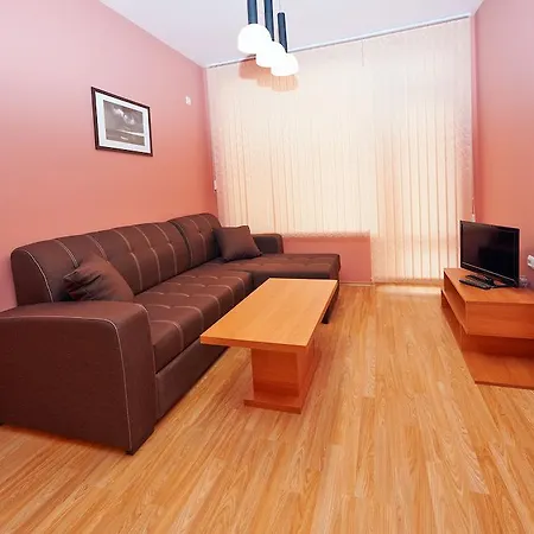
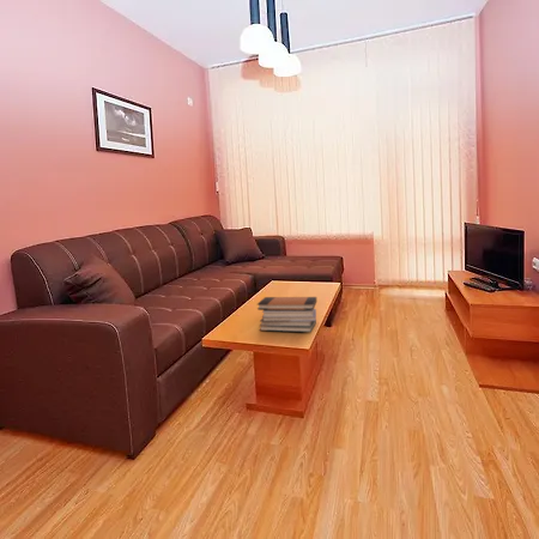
+ book stack (289, 313)
